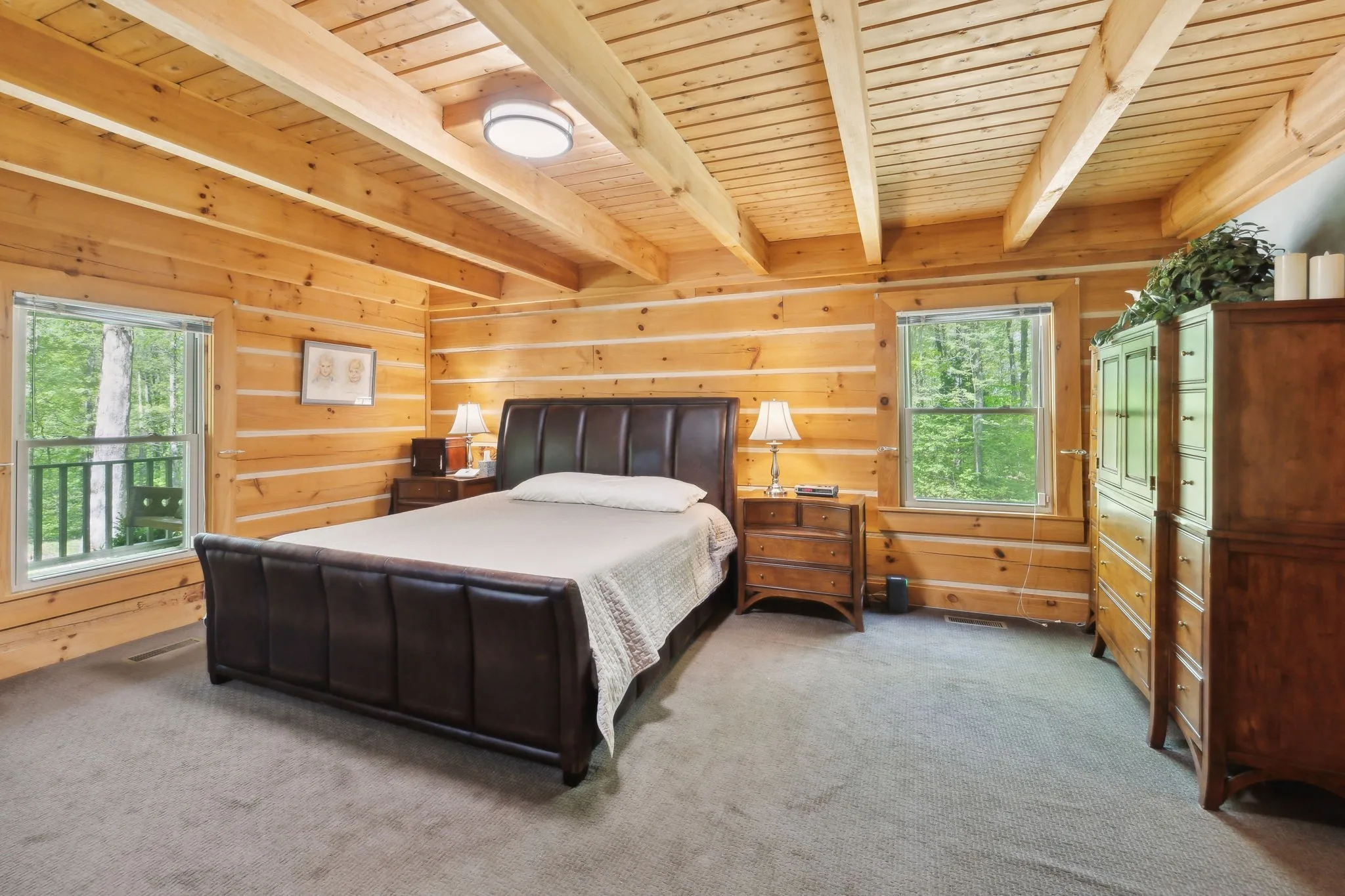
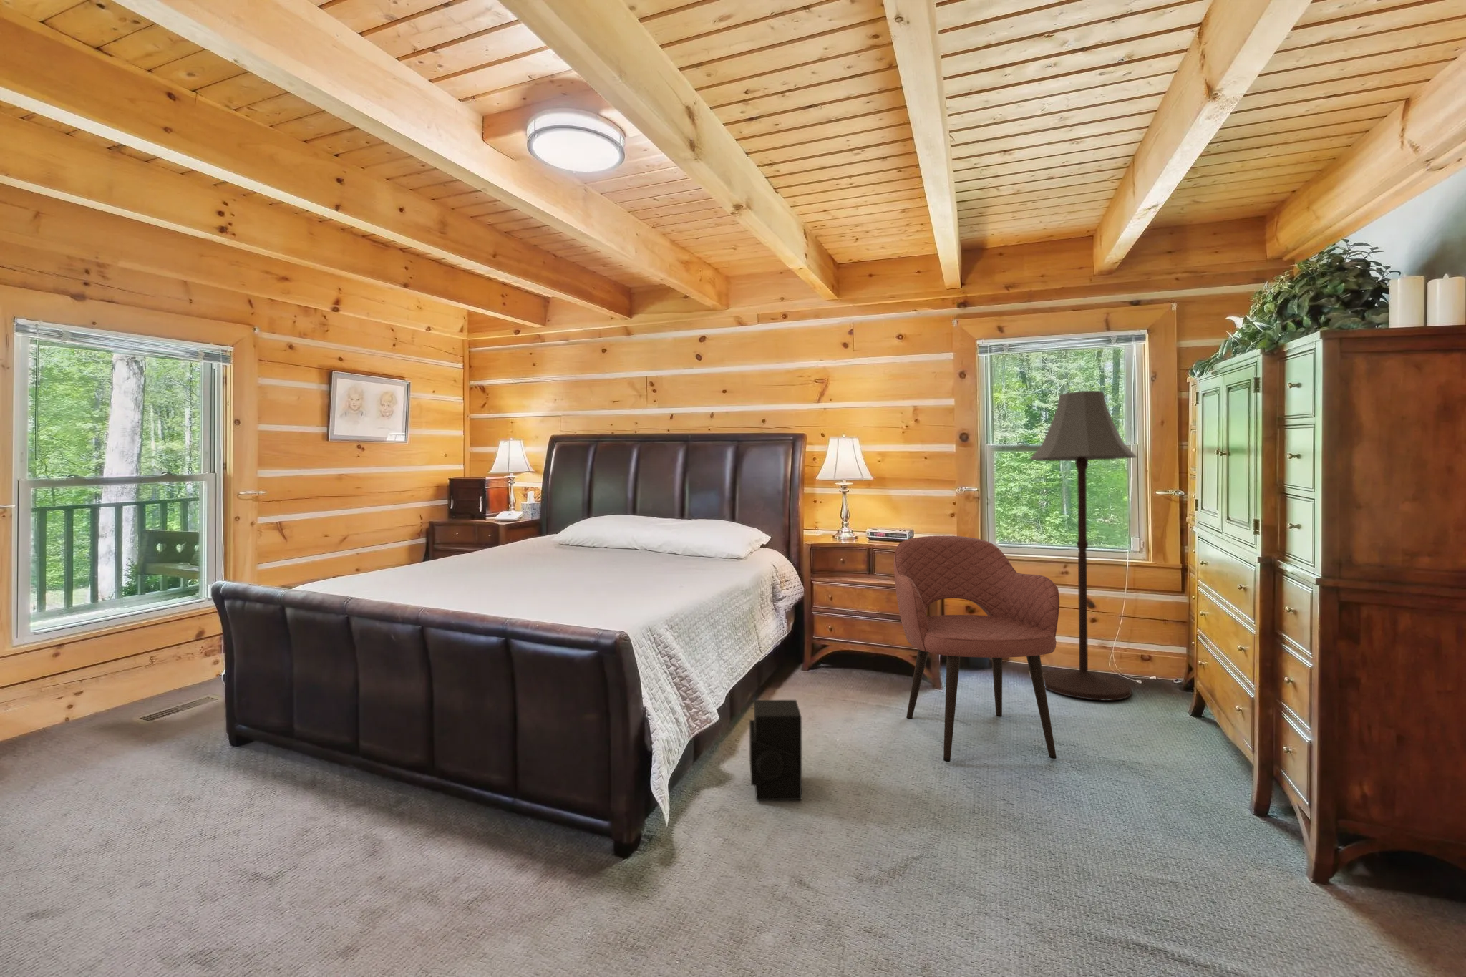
+ floor lamp (1082, 540)
+ stereo (775, 747)
+ armchair (969, 637)
